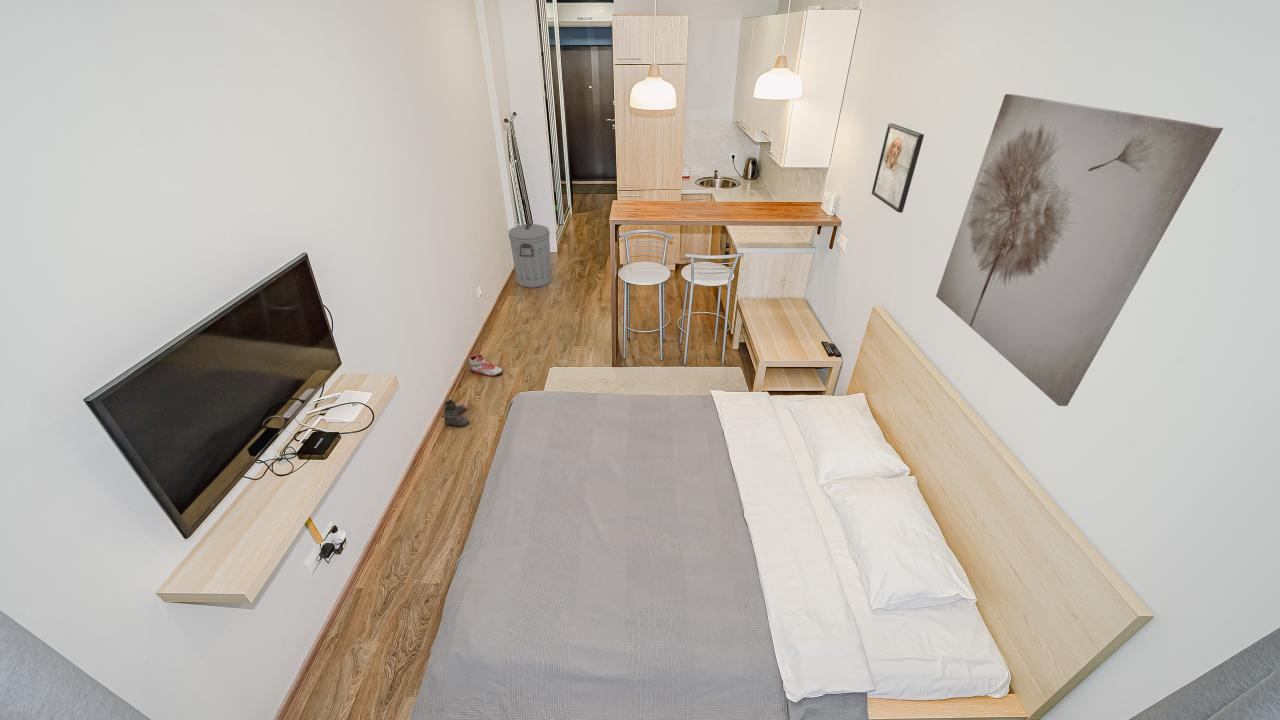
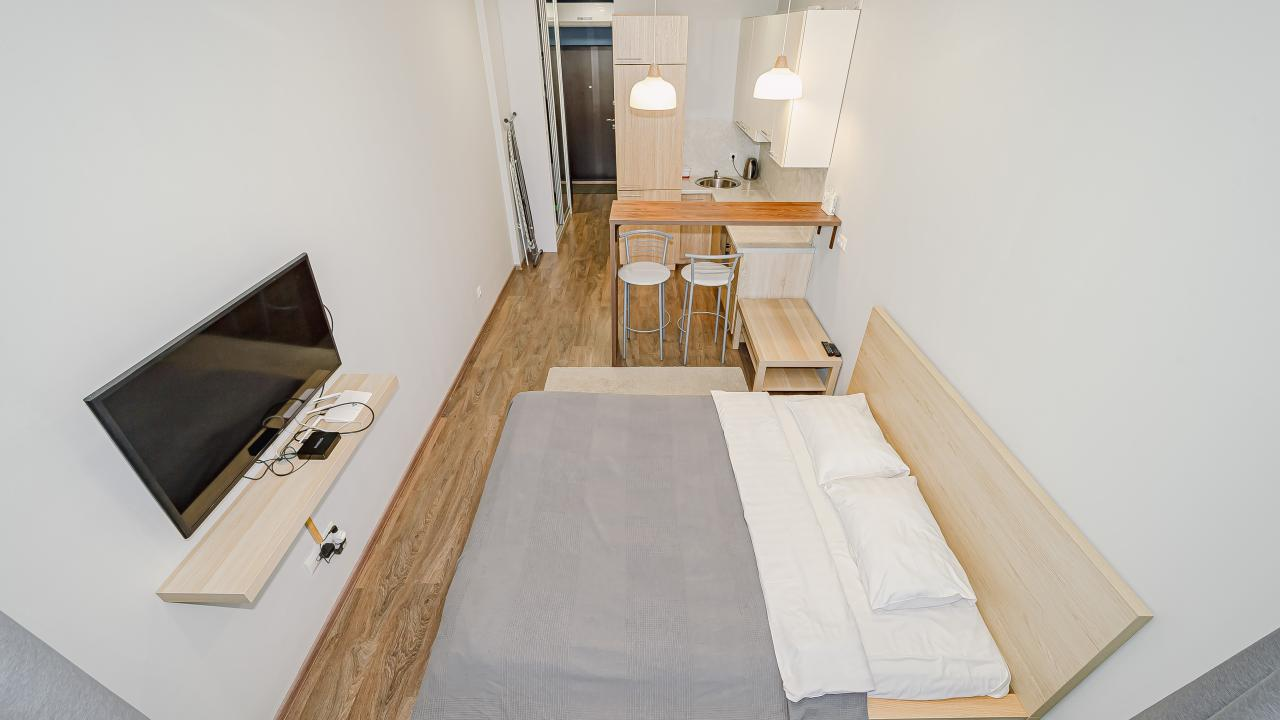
- sneaker (485, 364)
- boots (455, 411)
- trash can (531, 253)
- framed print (895, 167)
- wall art (1033, 238)
